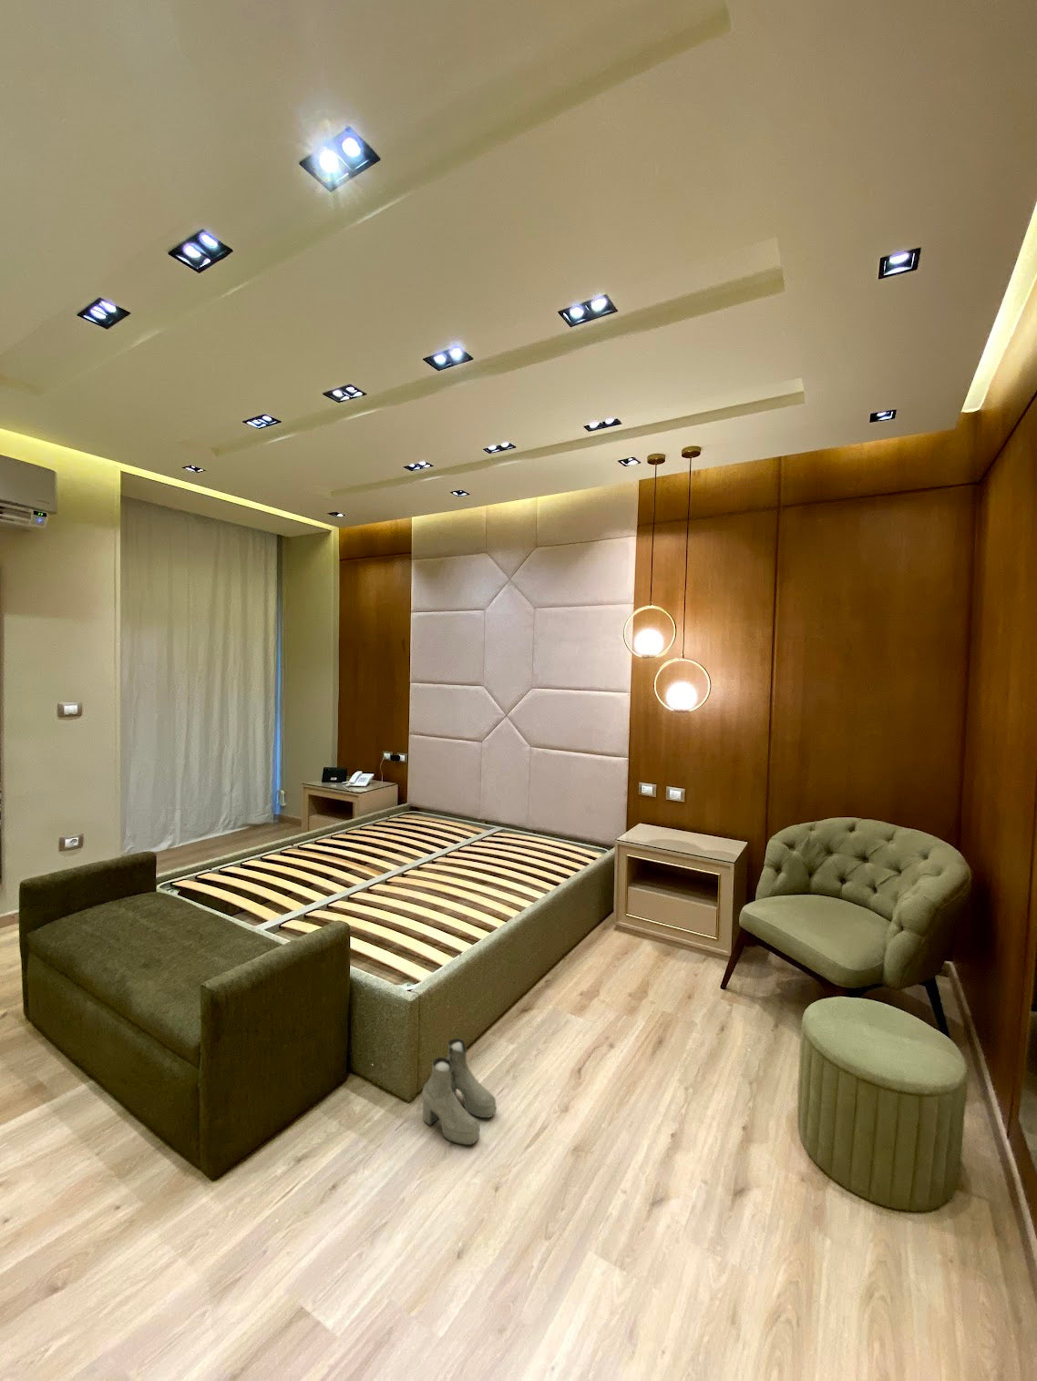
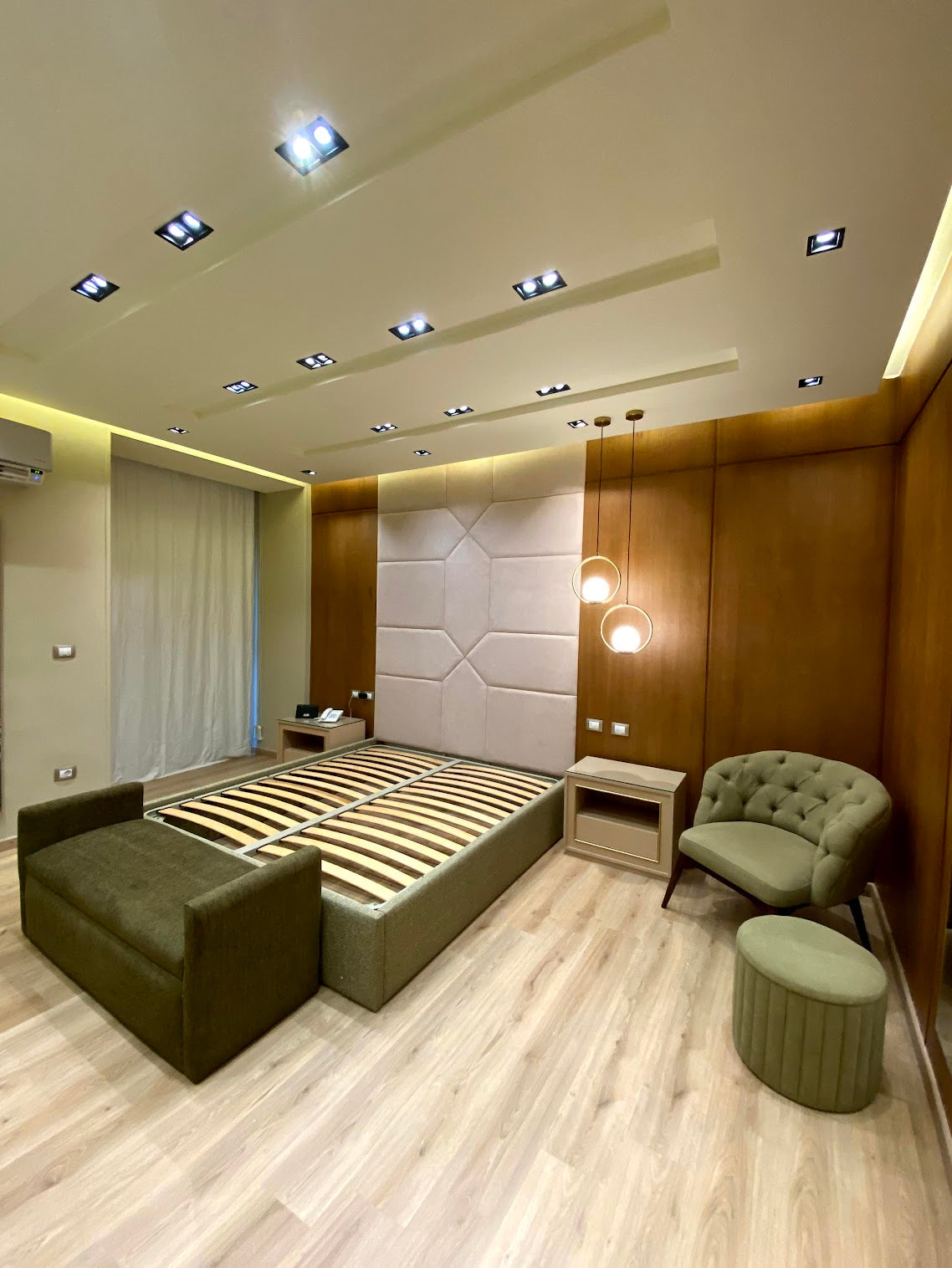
- boots (460, 1086)
